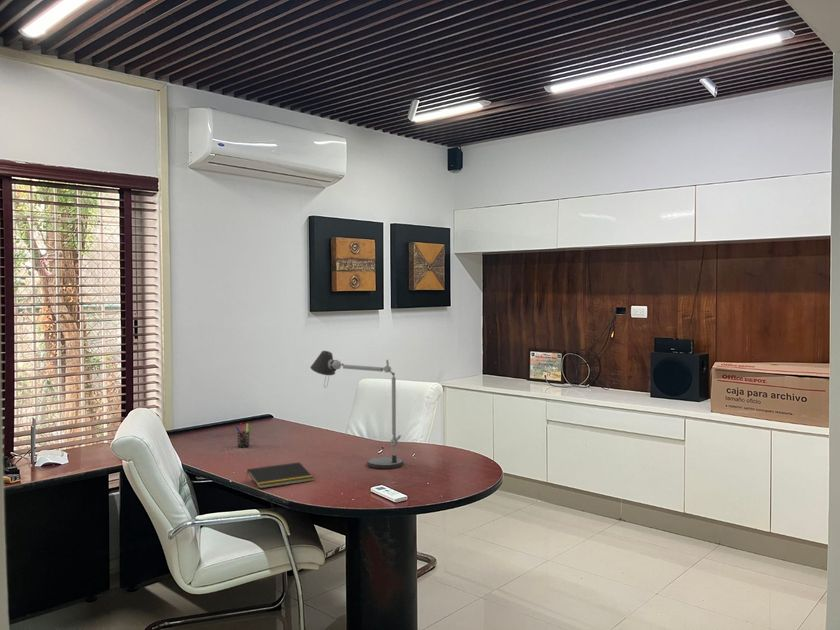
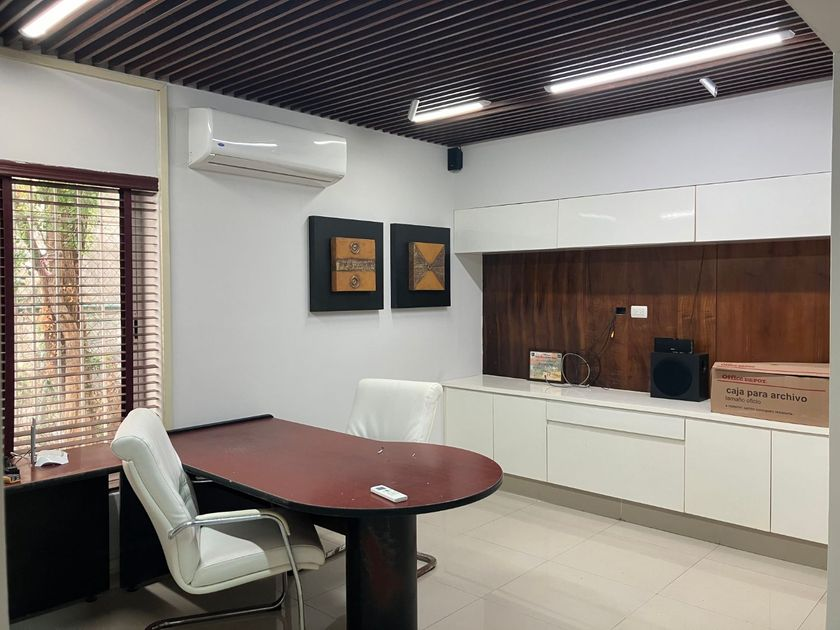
- desk lamp (326, 386)
- notepad (280, 474)
- pen holder (244, 433)
